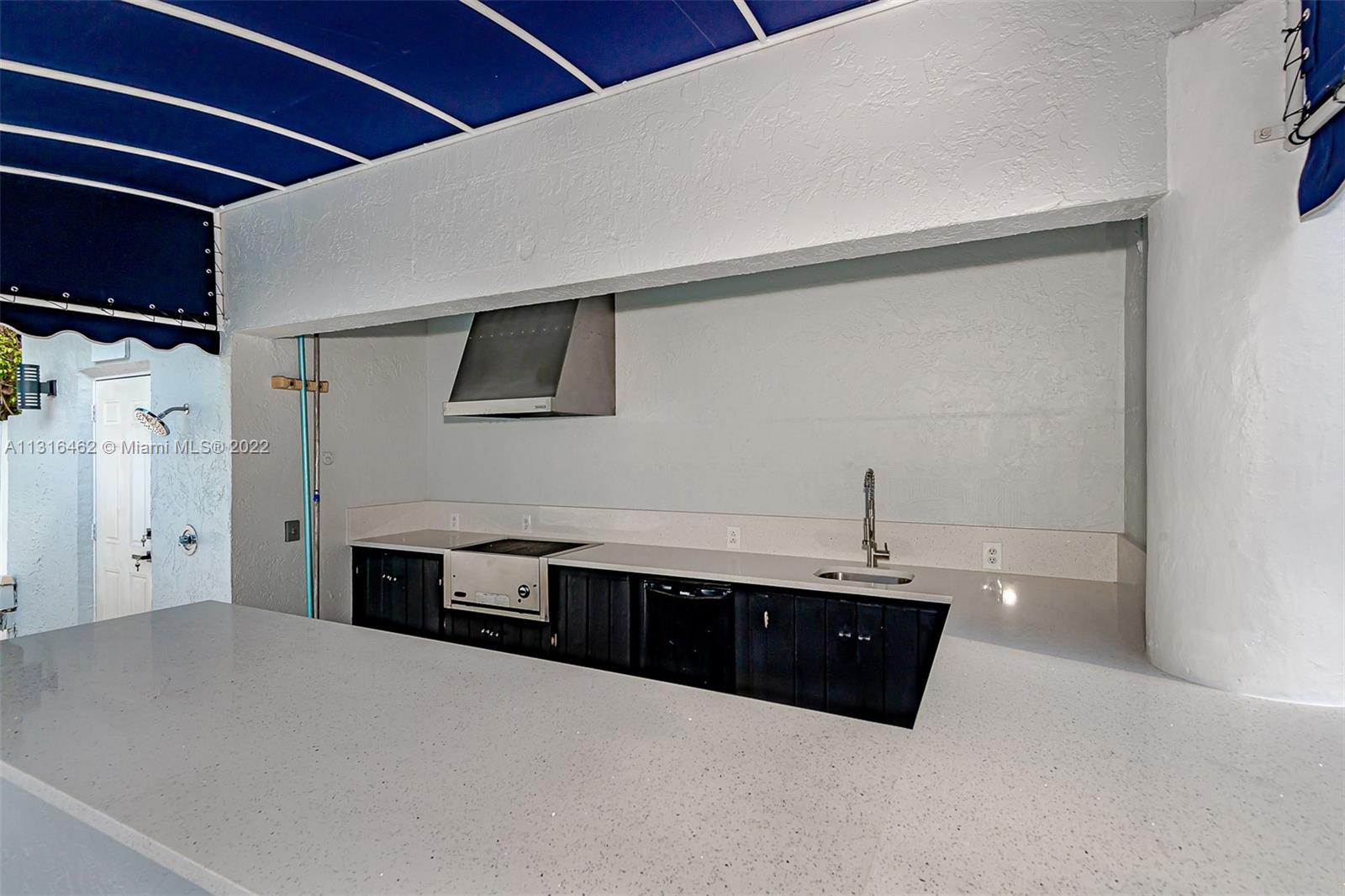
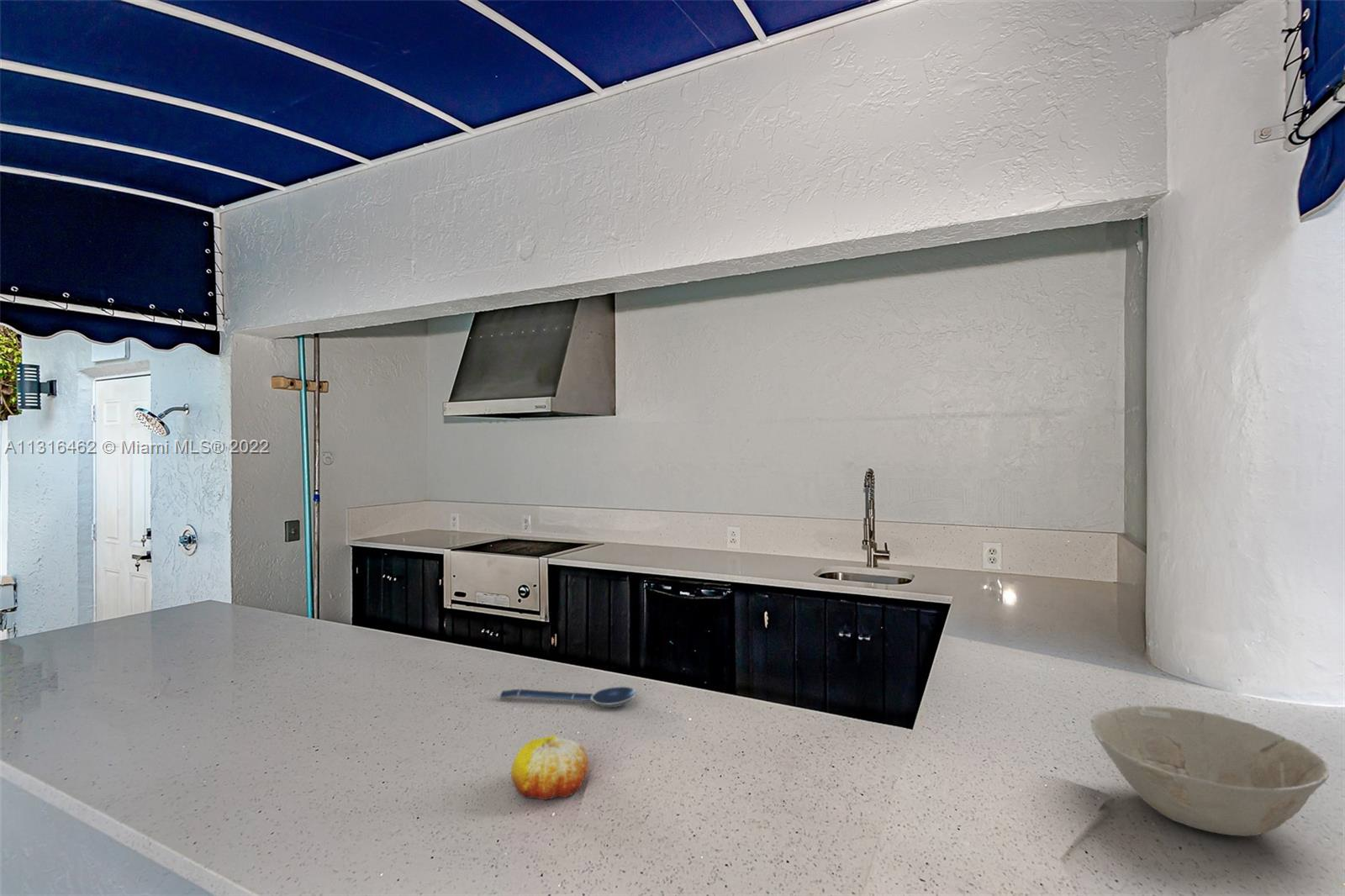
+ spoon (568, 693)
+ fruit (551, 763)
+ bowl (1200, 778)
